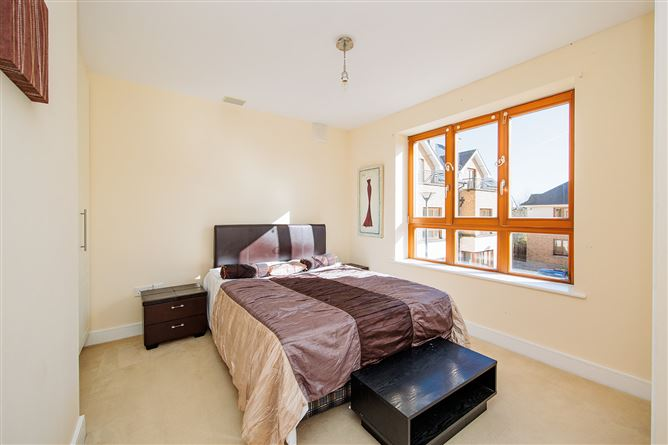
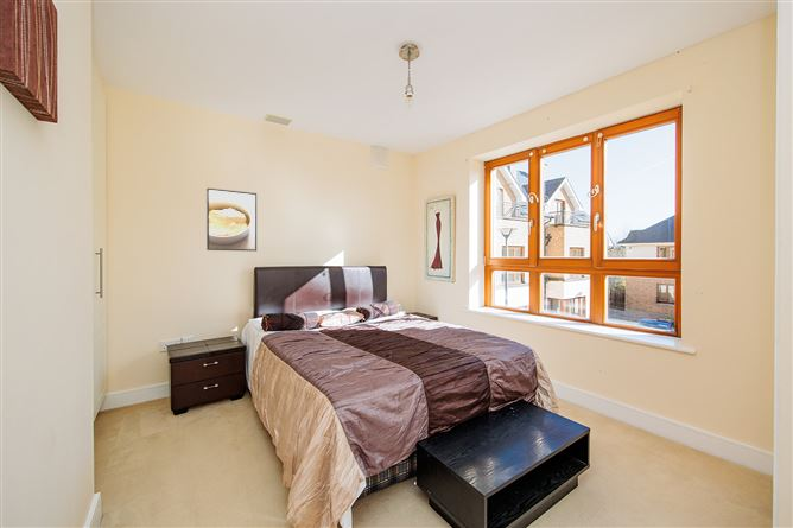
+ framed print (233, 221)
